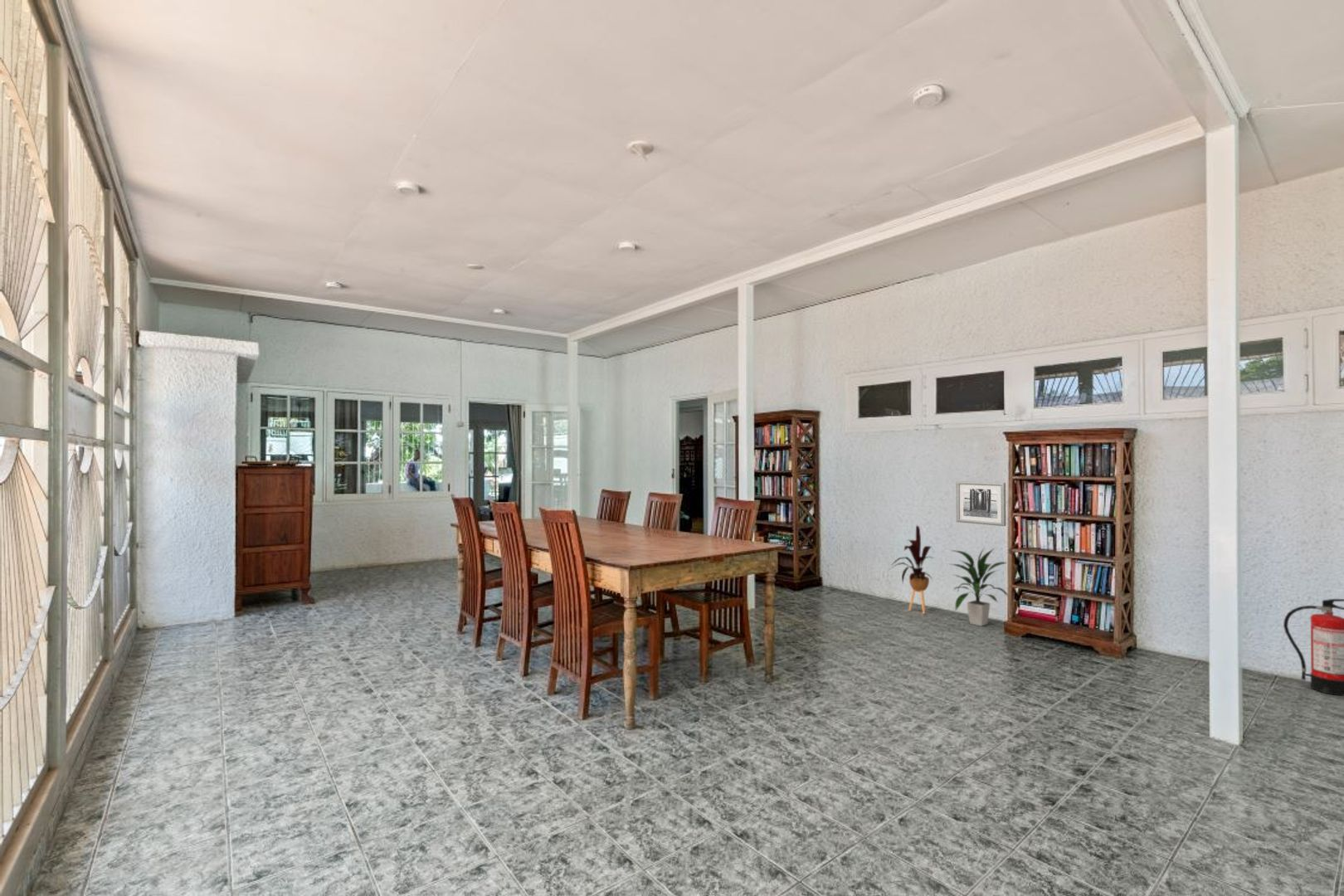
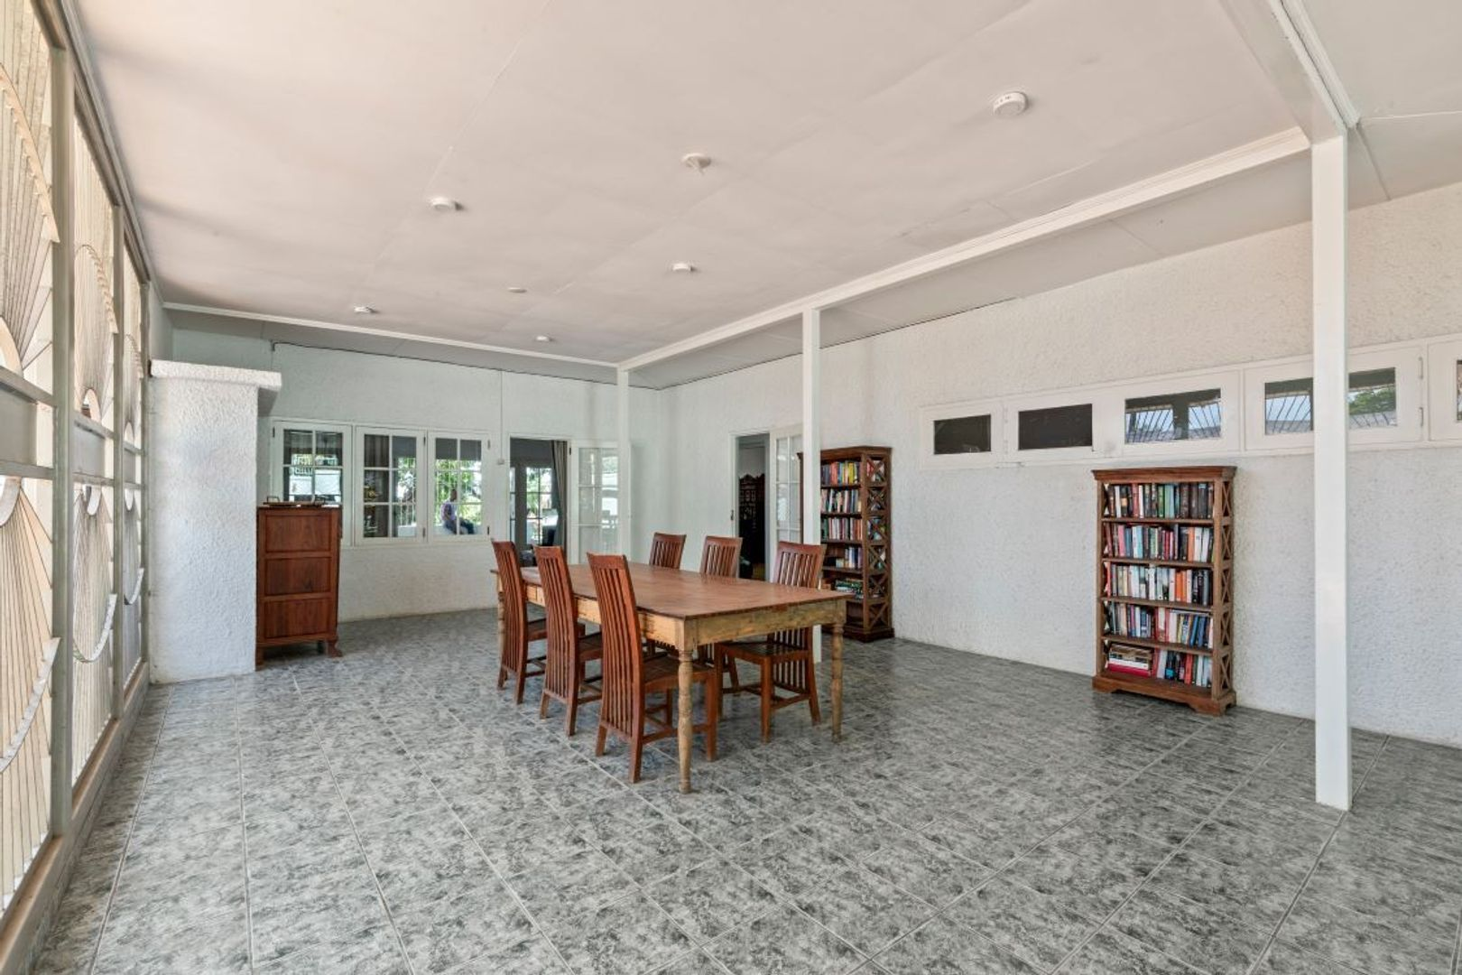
- house plant (913, 567)
- indoor plant (975, 584)
- fire extinguisher (1319, 641)
- wall art (980, 503)
